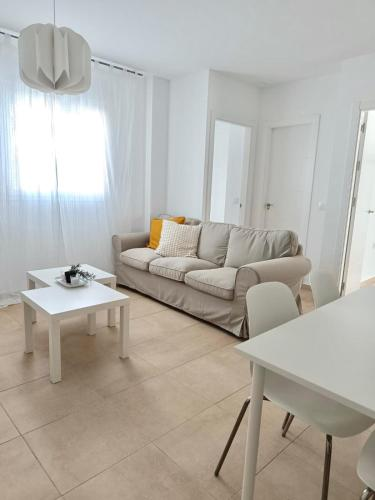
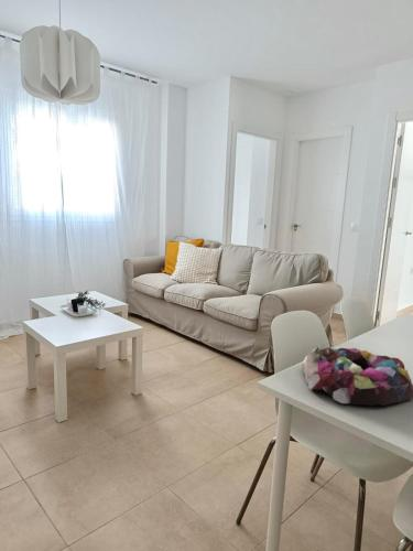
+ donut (356, 368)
